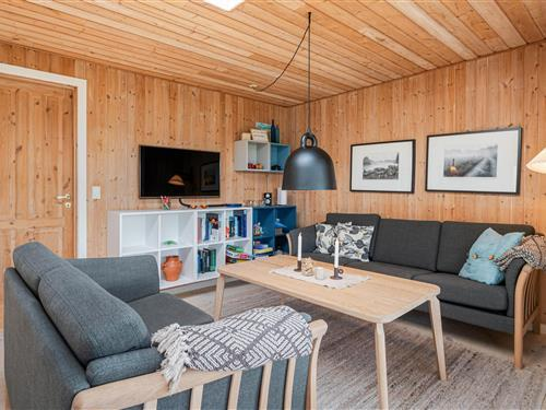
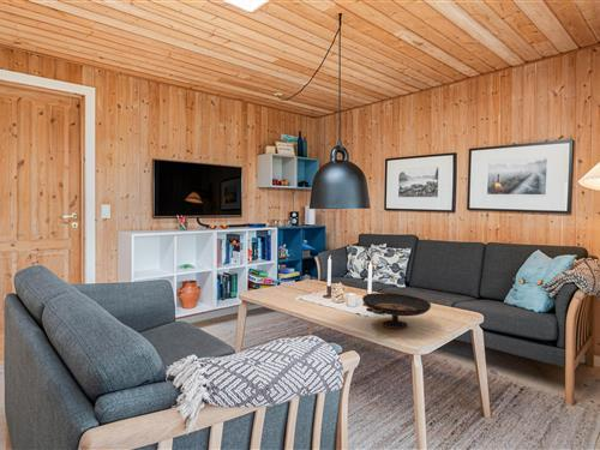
+ decorative bowl (395, 312)
